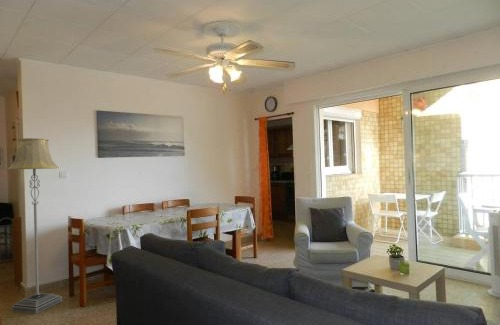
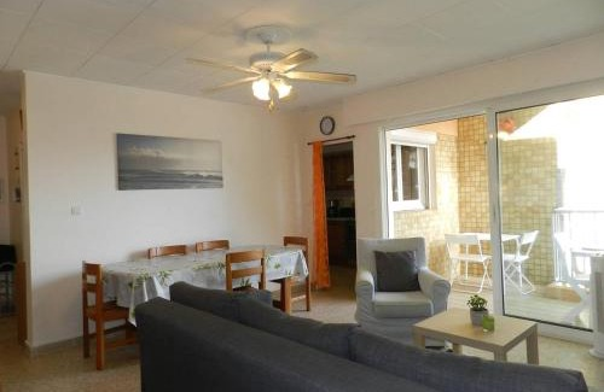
- floor lamp (35, 222)
